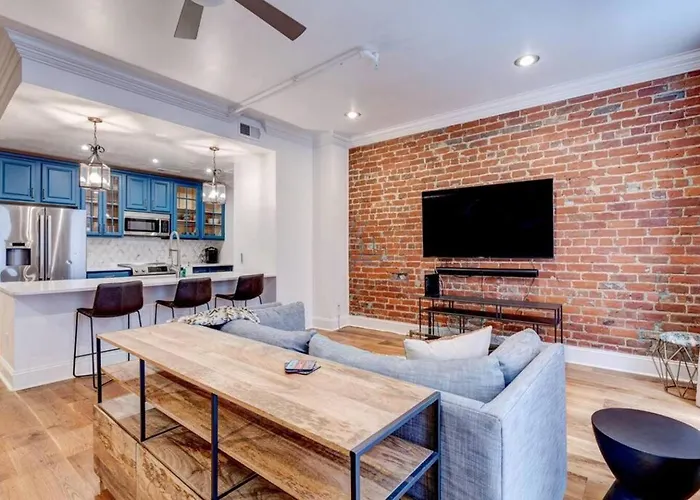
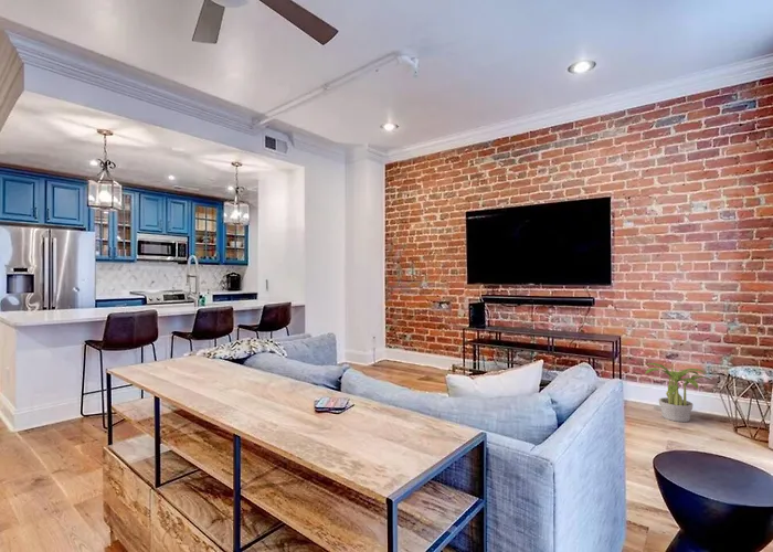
+ potted plant (676, 392)
